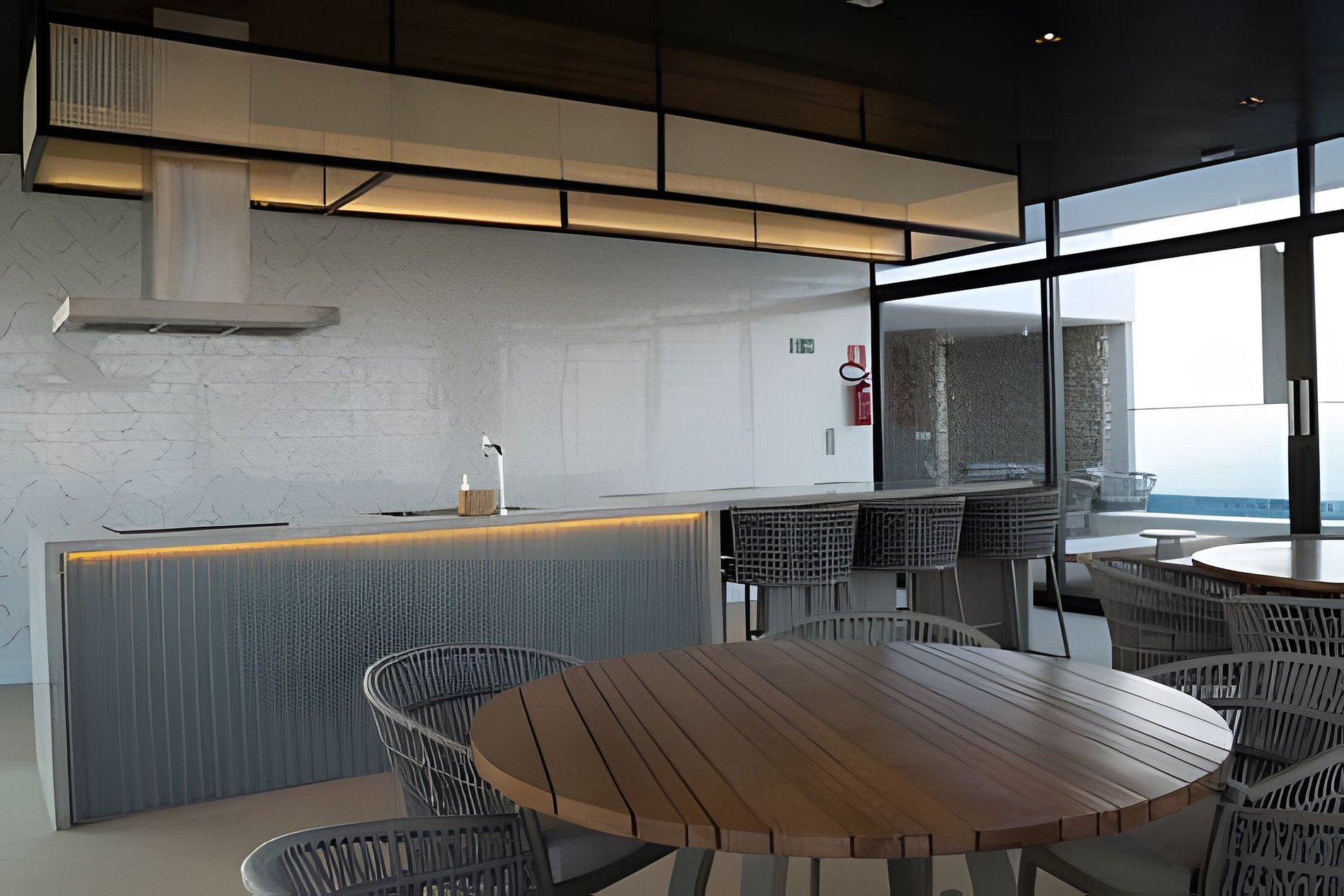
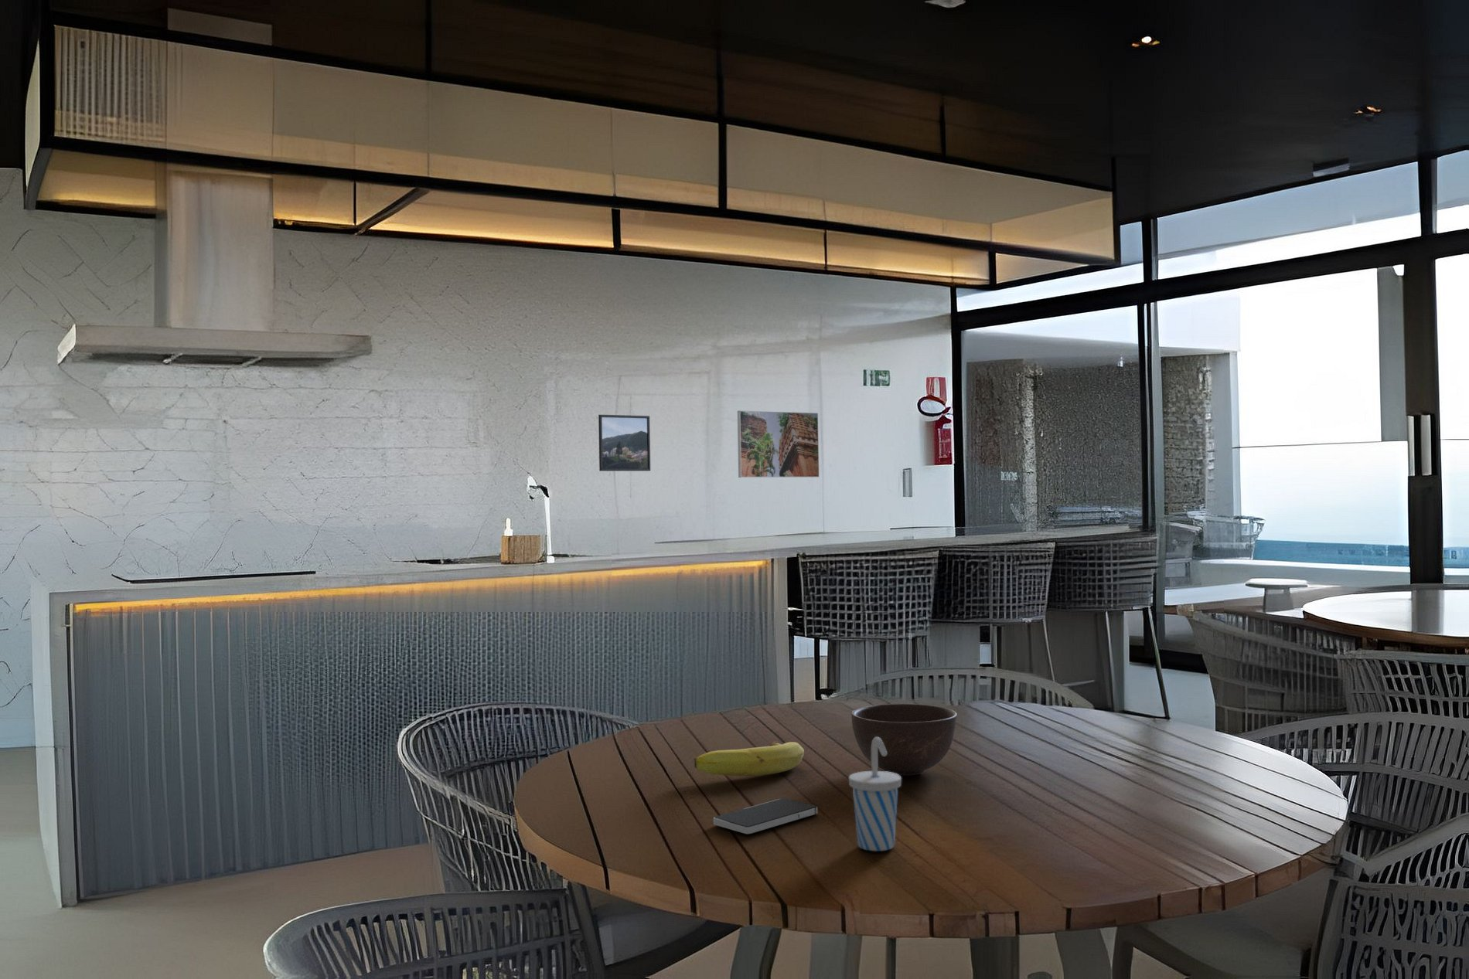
+ fruit (753, 754)
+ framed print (625, 443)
+ bowl (904, 742)
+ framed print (778, 445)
+ cup (875, 791)
+ smartphone (766, 814)
